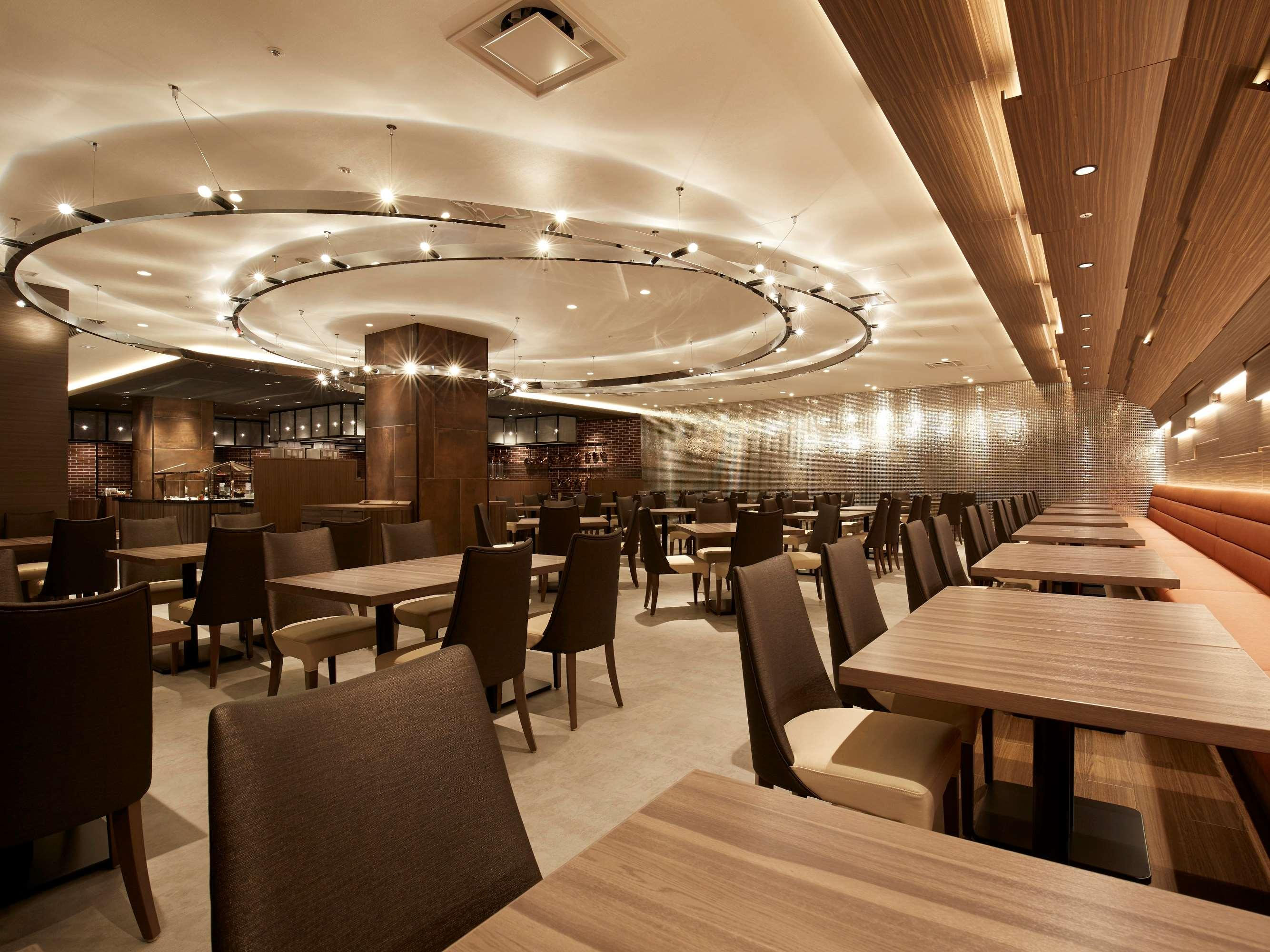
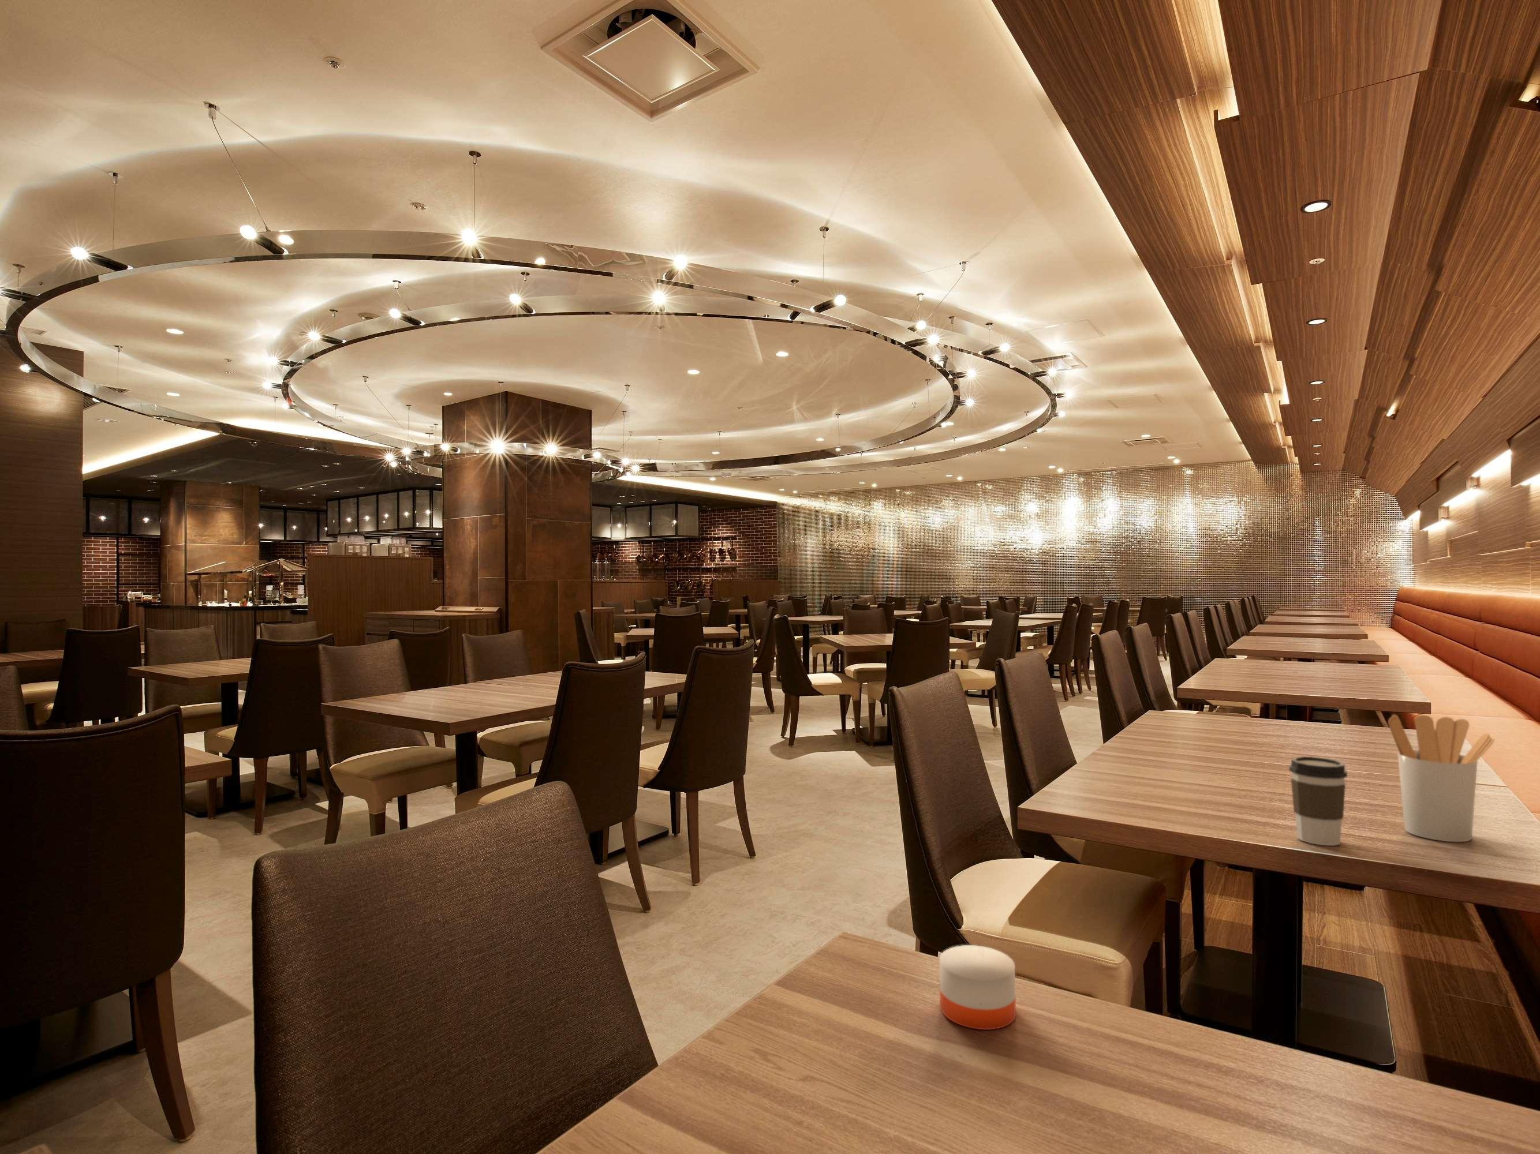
+ utensil holder (1438, 773)
+ coffee cup (1318, 800)
+ candle (976, 959)
